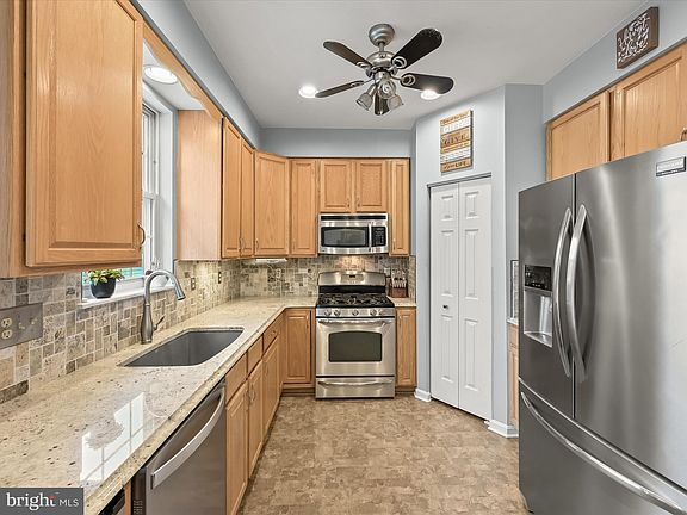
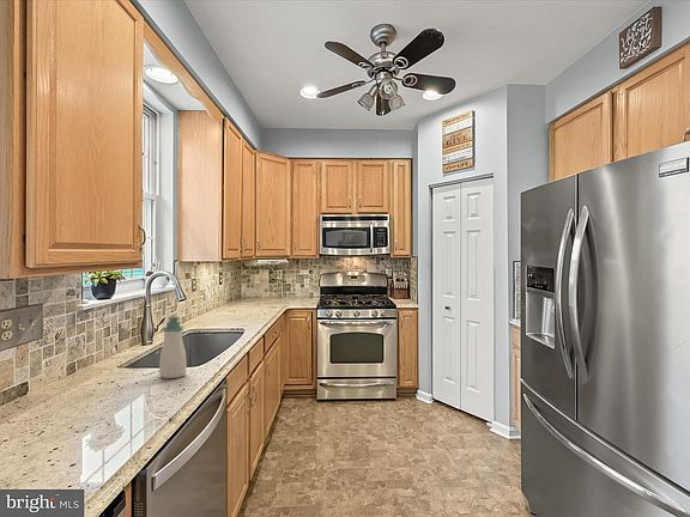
+ soap bottle (172, 346)
